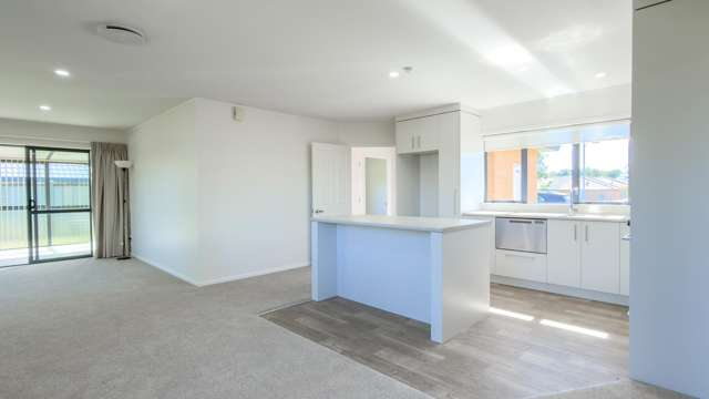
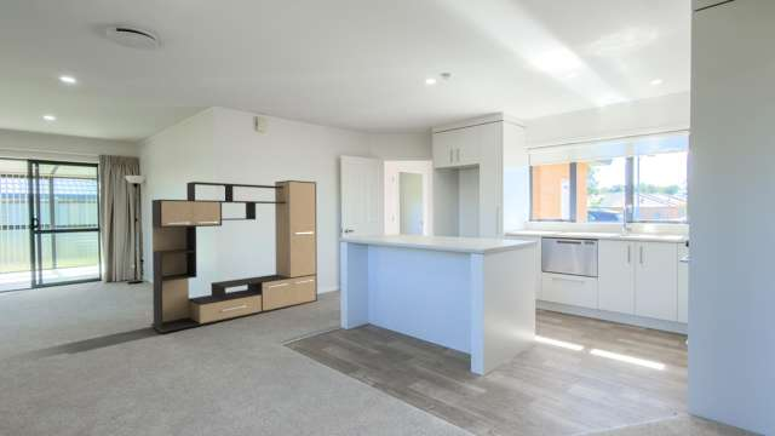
+ media console (240, 219)
